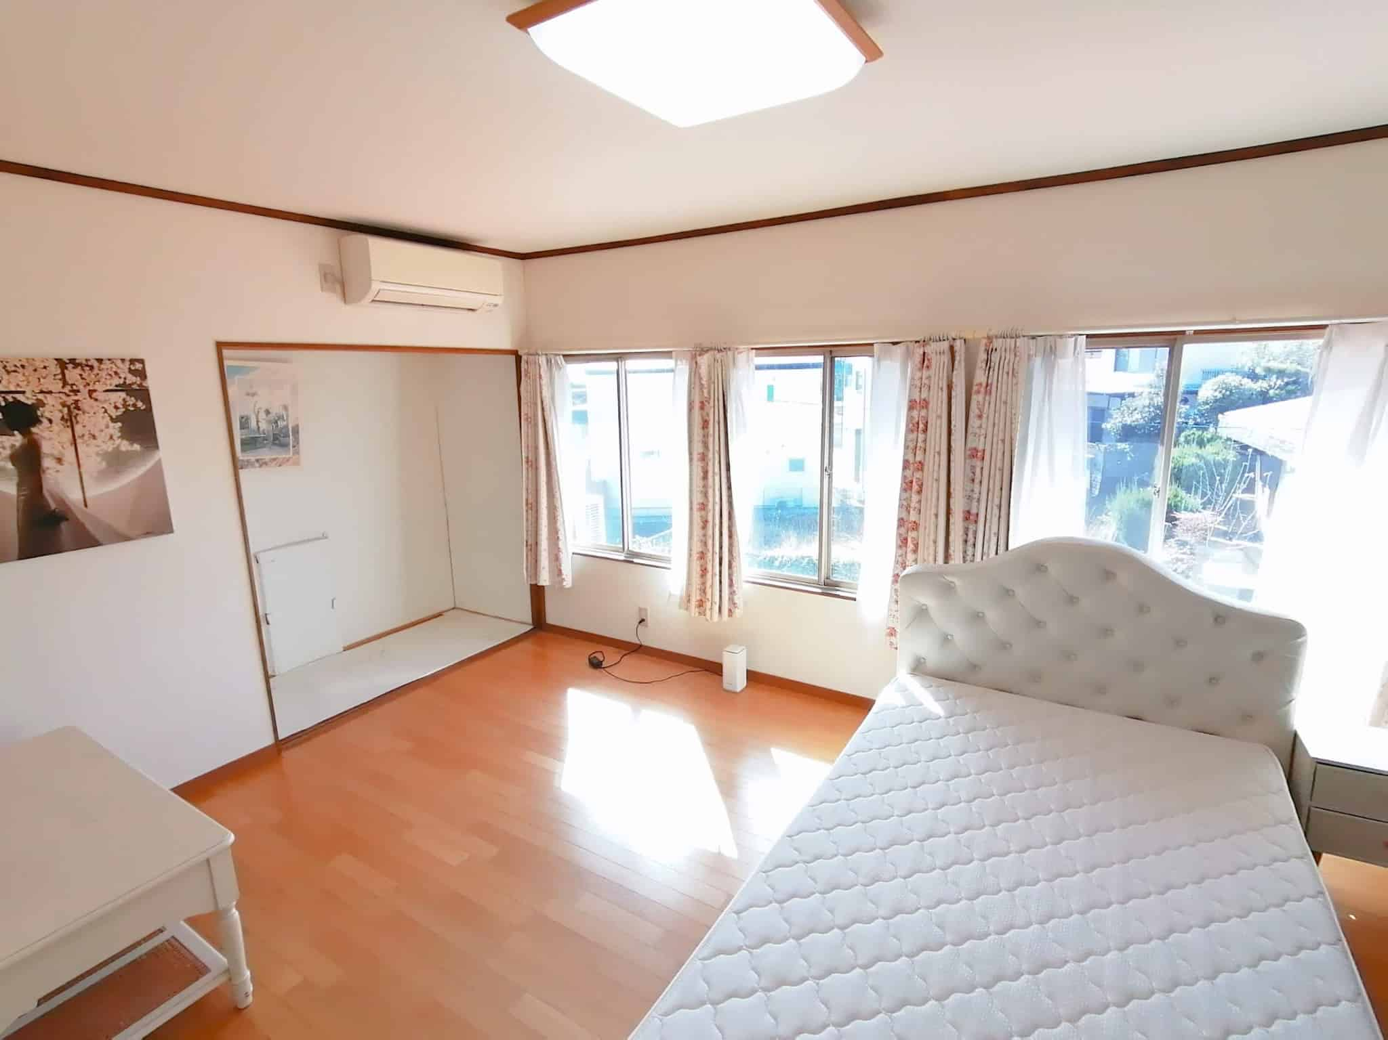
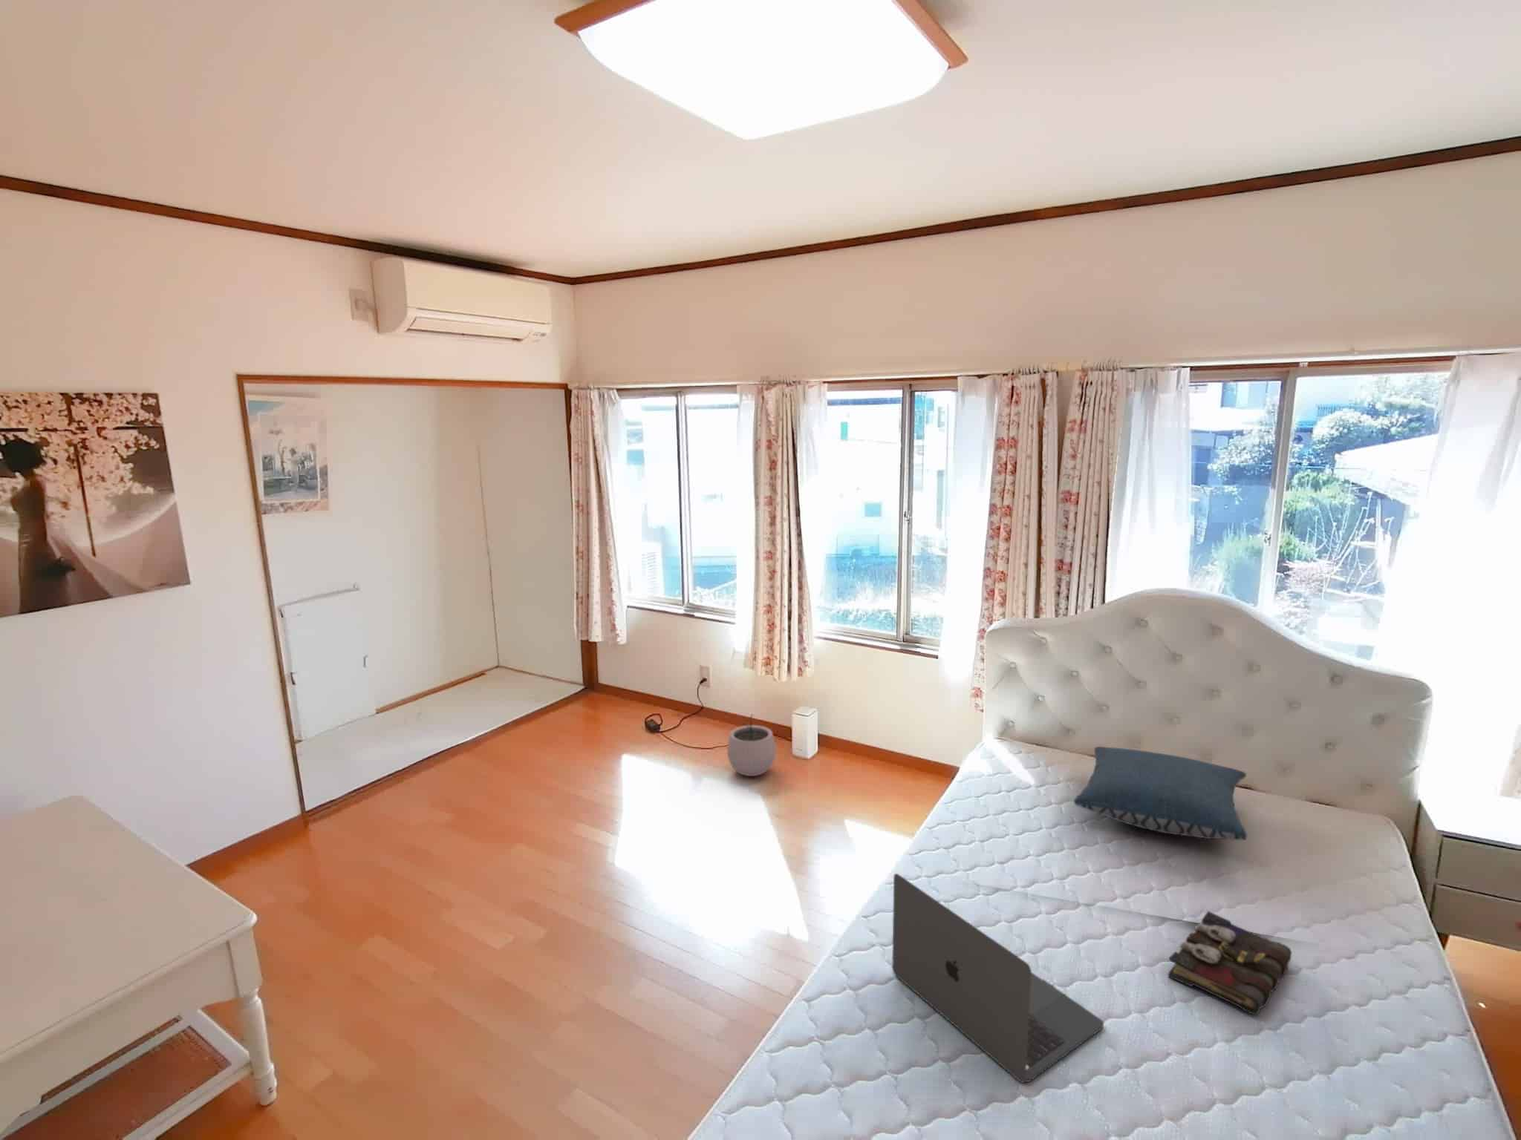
+ pillow (1162, 789)
+ plant pot (751, 744)
+ book (1231, 956)
+ laptop (995, 947)
